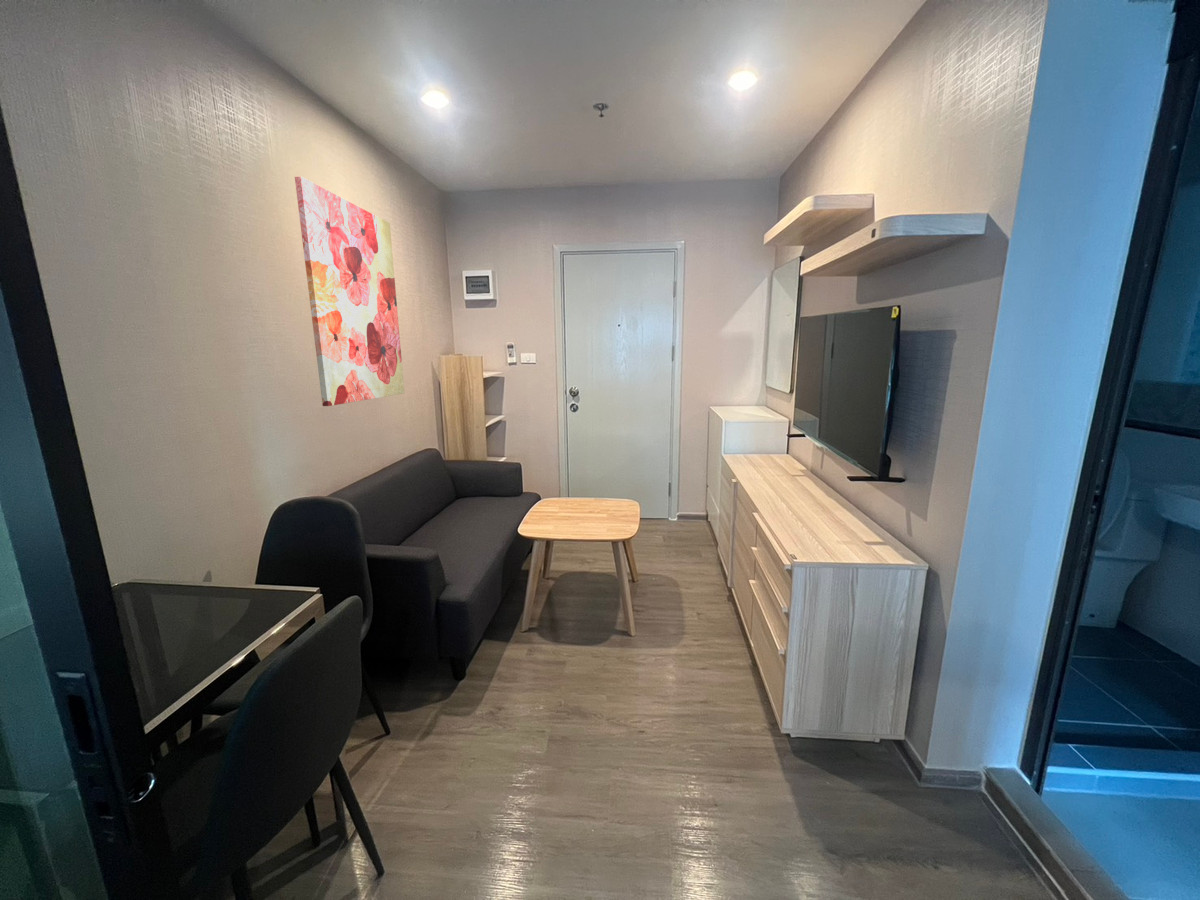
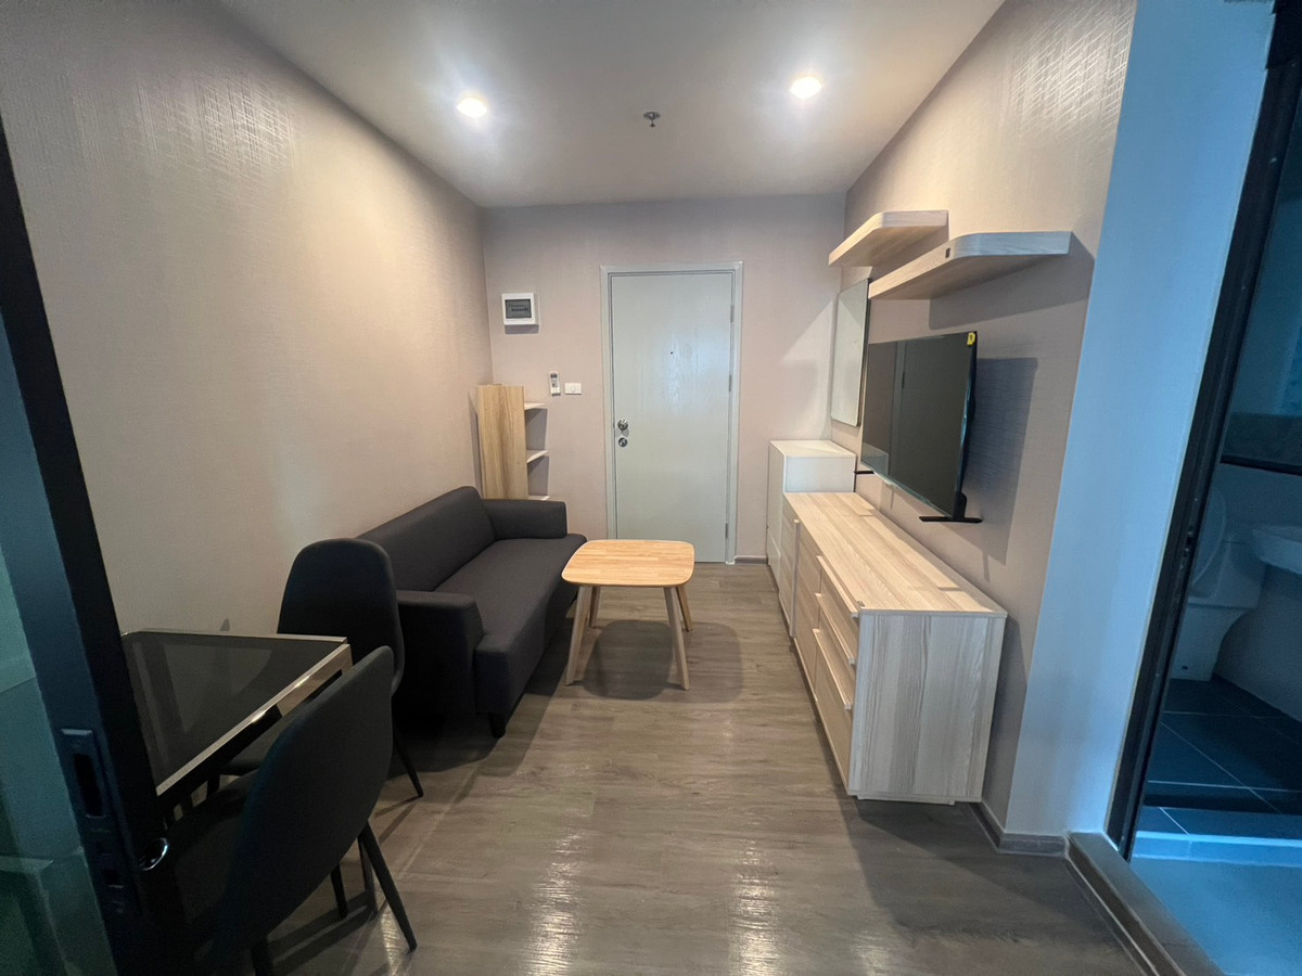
- wall art (359, 305)
